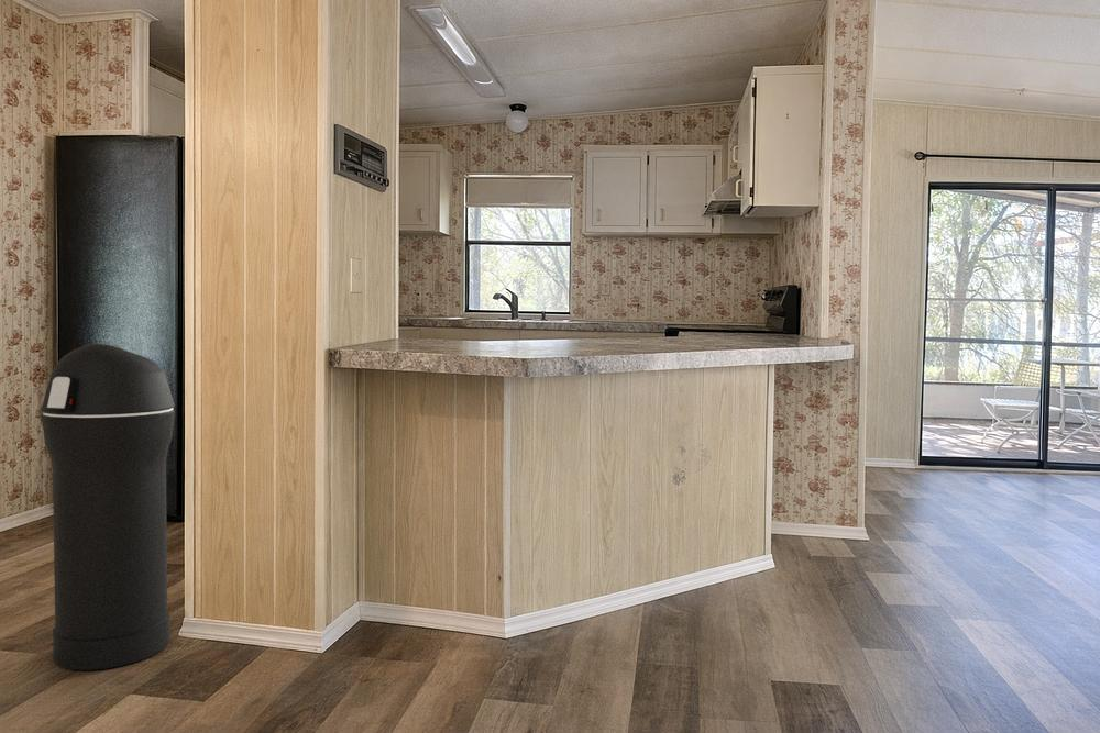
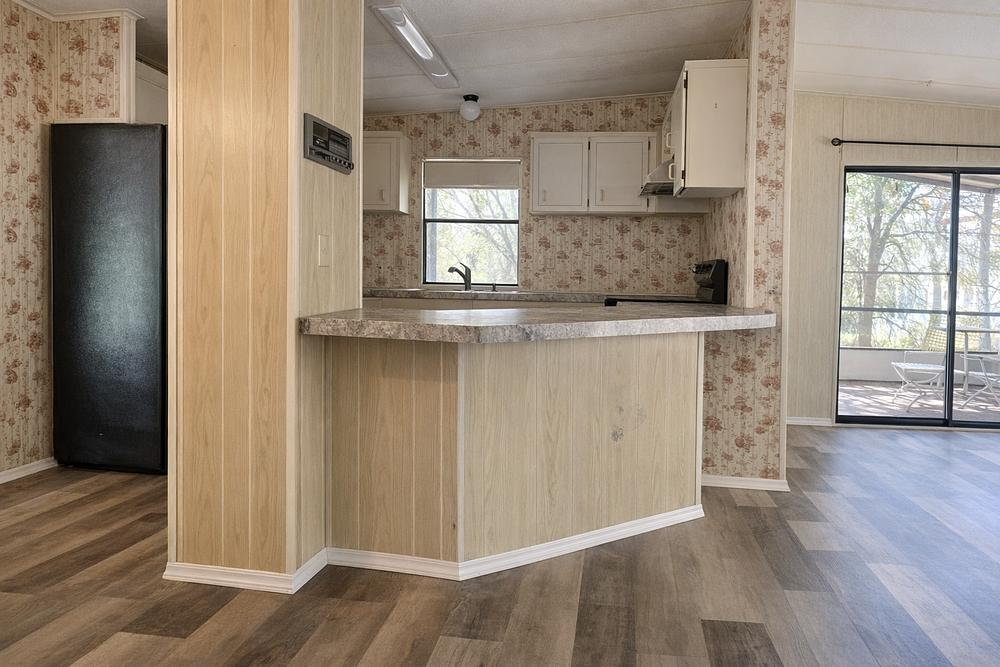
- trash can (108, 498)
